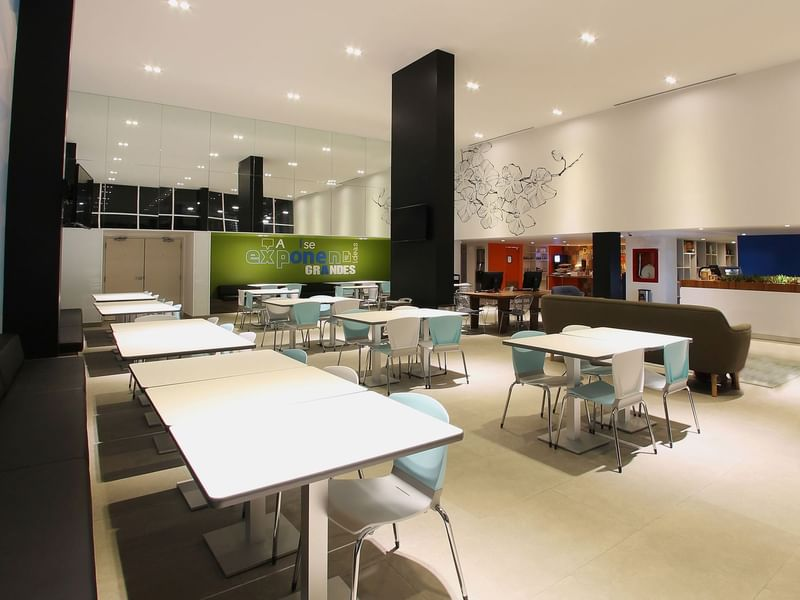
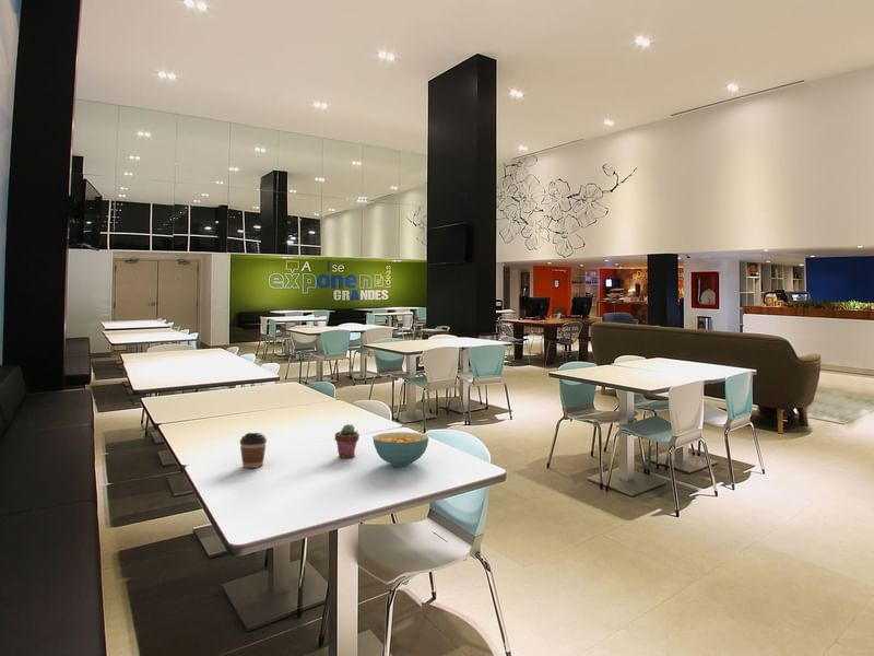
+ coffee cup (252, 448)
+ cereal bowl (400, 450)
+ potted succulent (346, 440)
